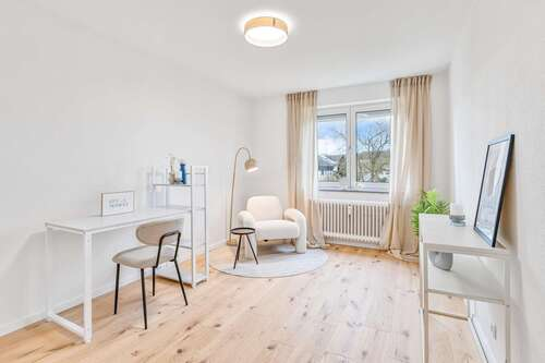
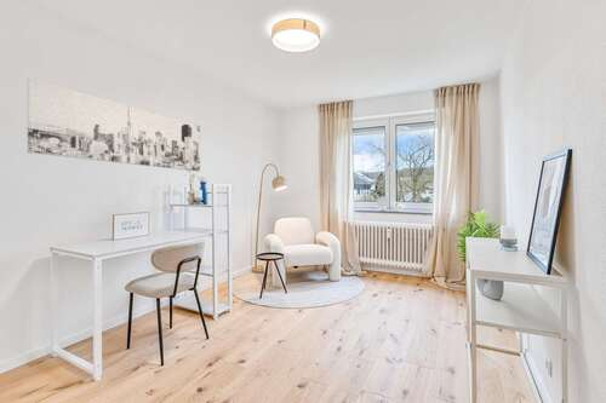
+ wall art (133, 136)
